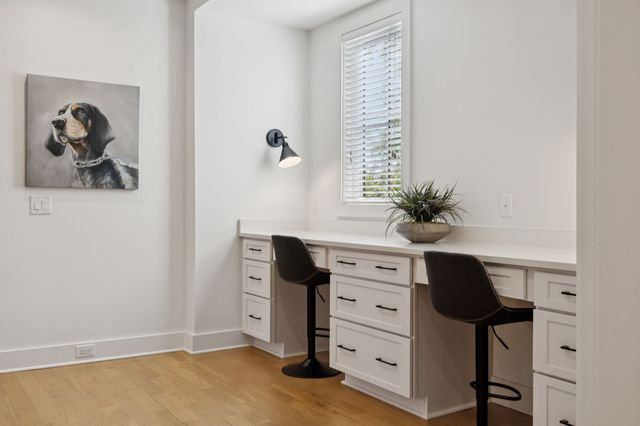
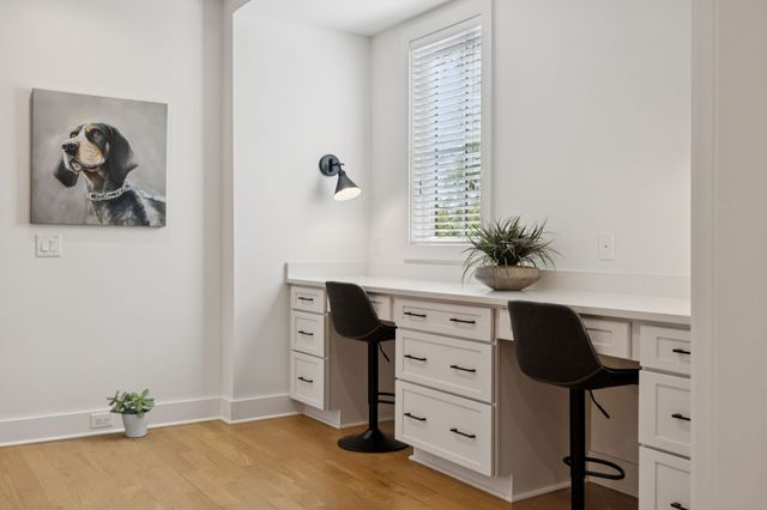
+ potted plant (131, 413)
